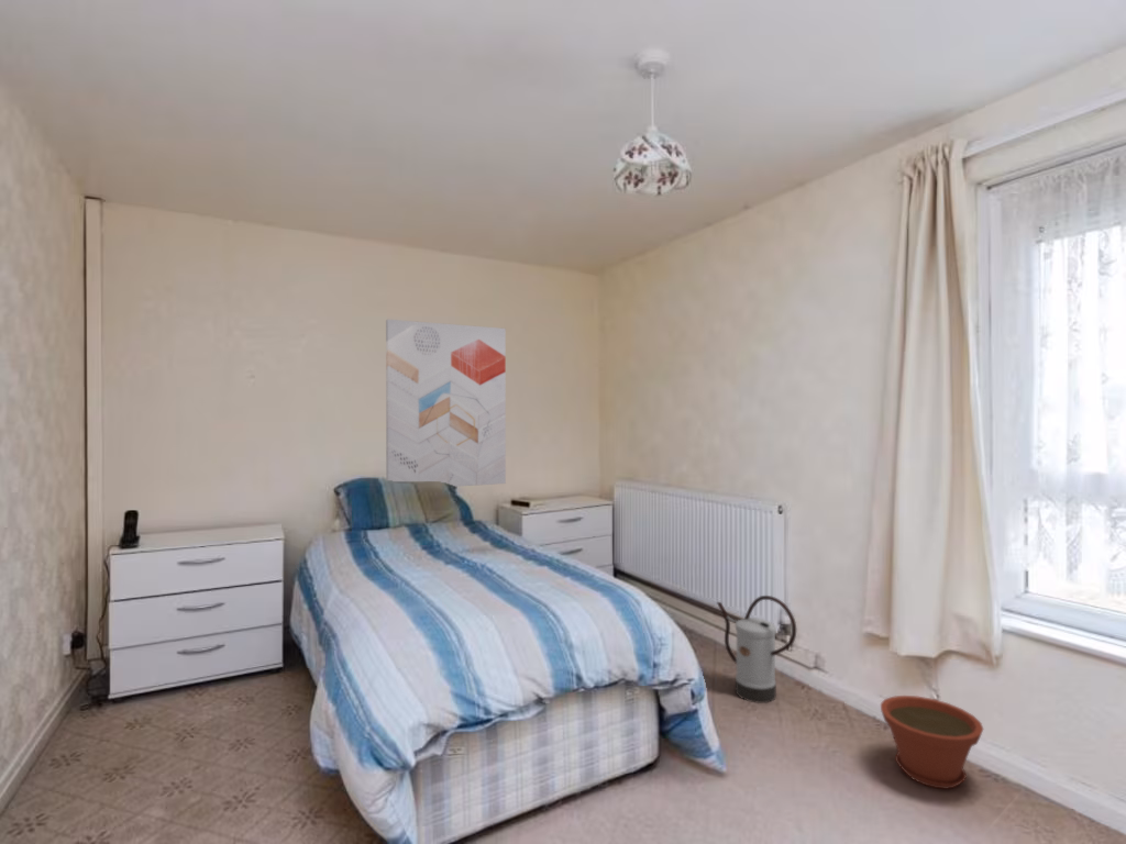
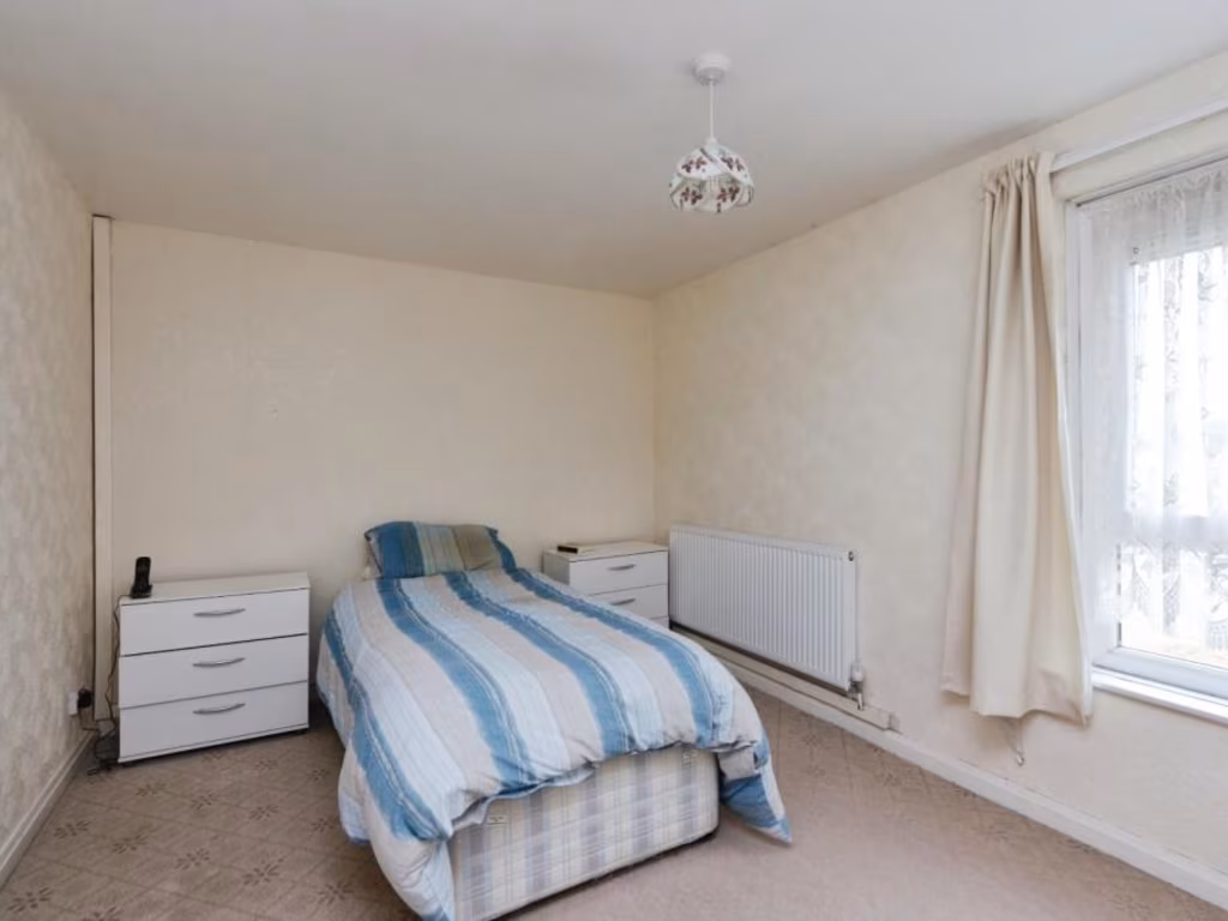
- wall art (448, 406)
- plant pot (929, 744)
- watering can (753, 642)
